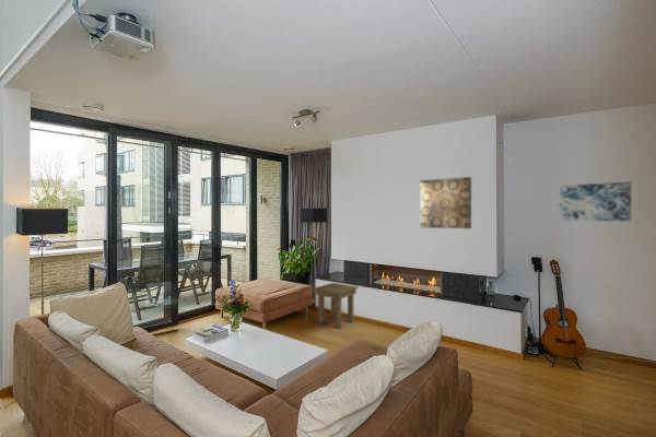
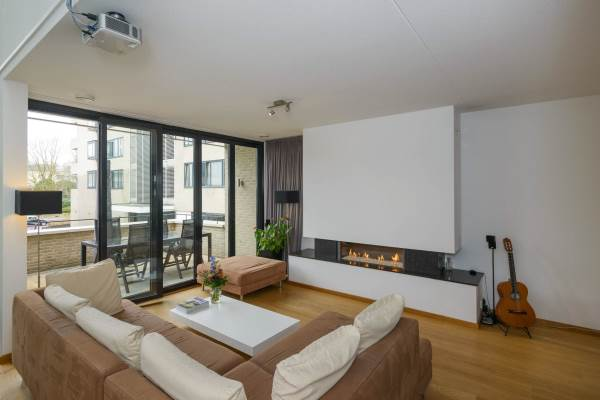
- wall art (444, 203)
- wall art (593, 202)
- side table (336, 304)
